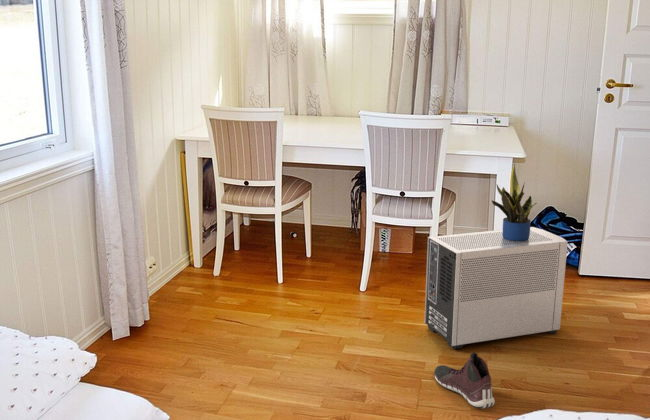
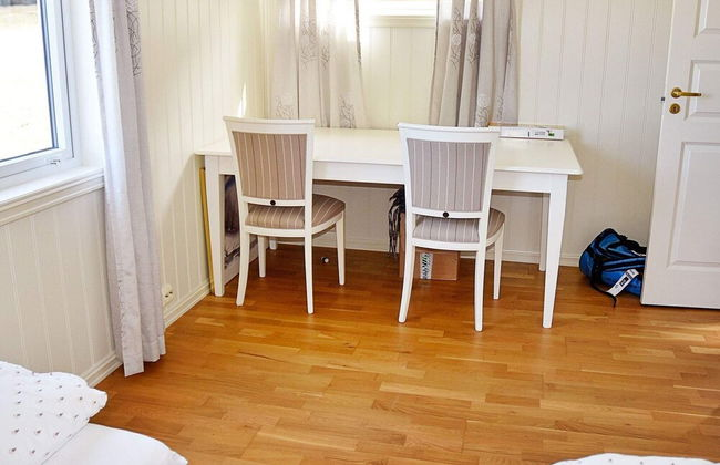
- potted plant (512, 201)
- air purifier (495, 285)
- sneaker (465, 370)
